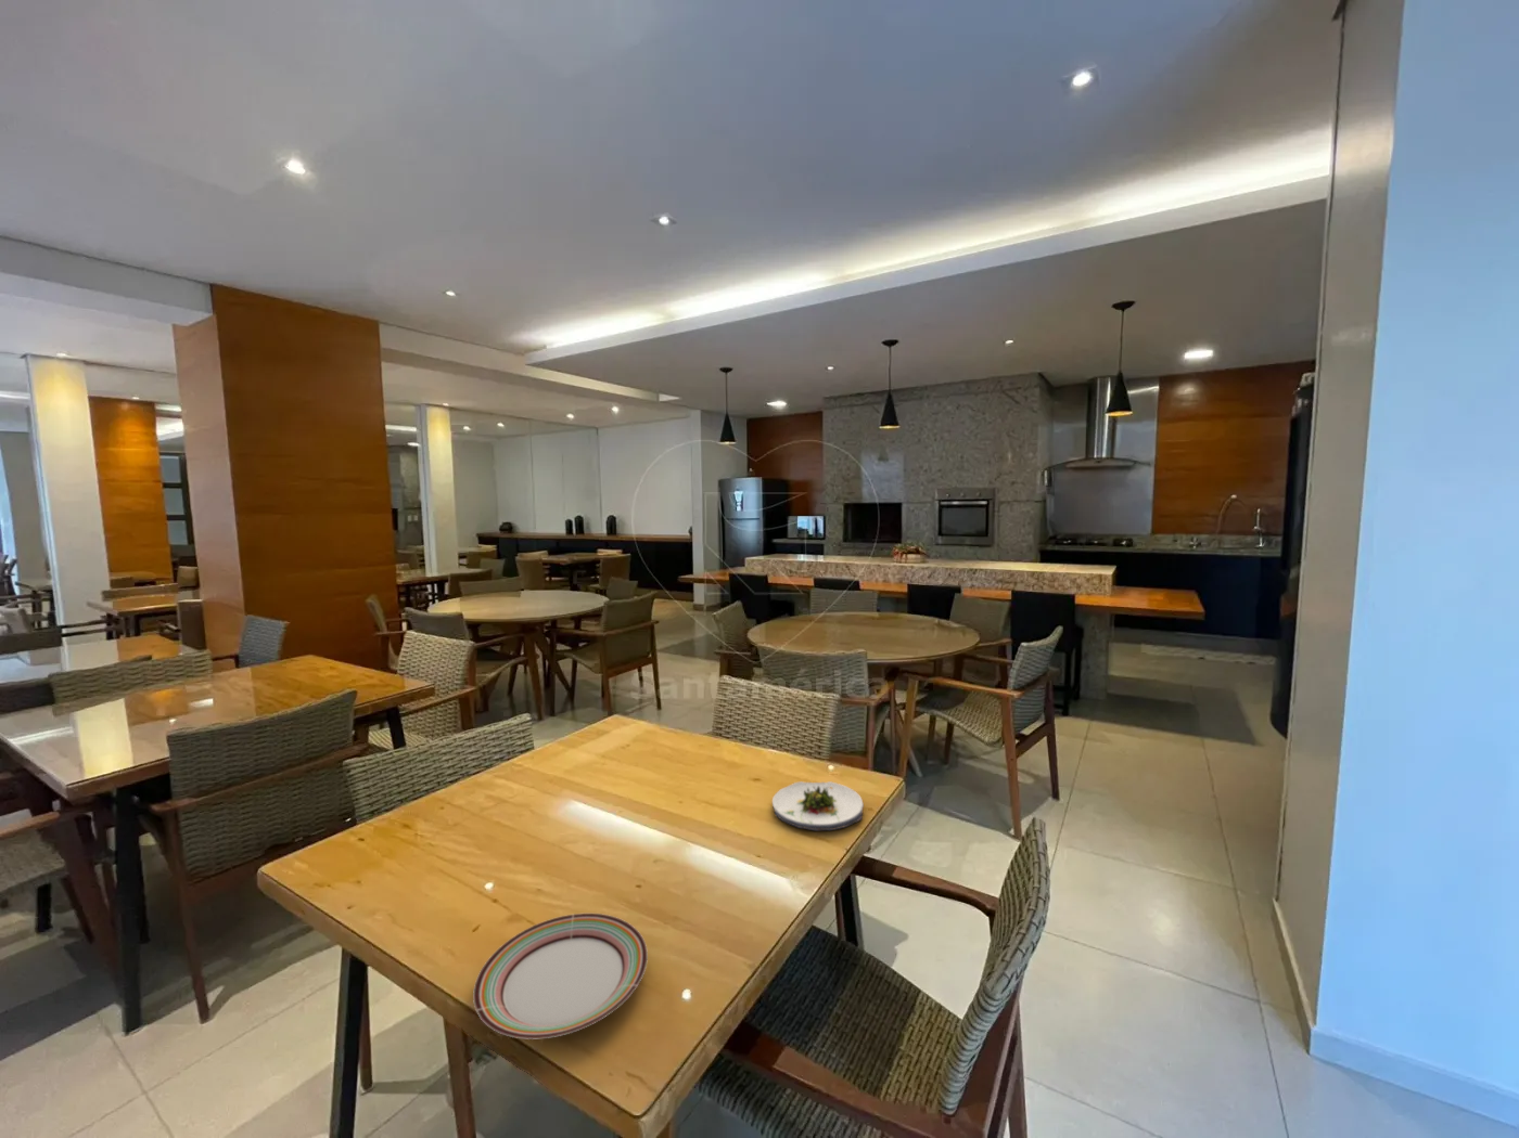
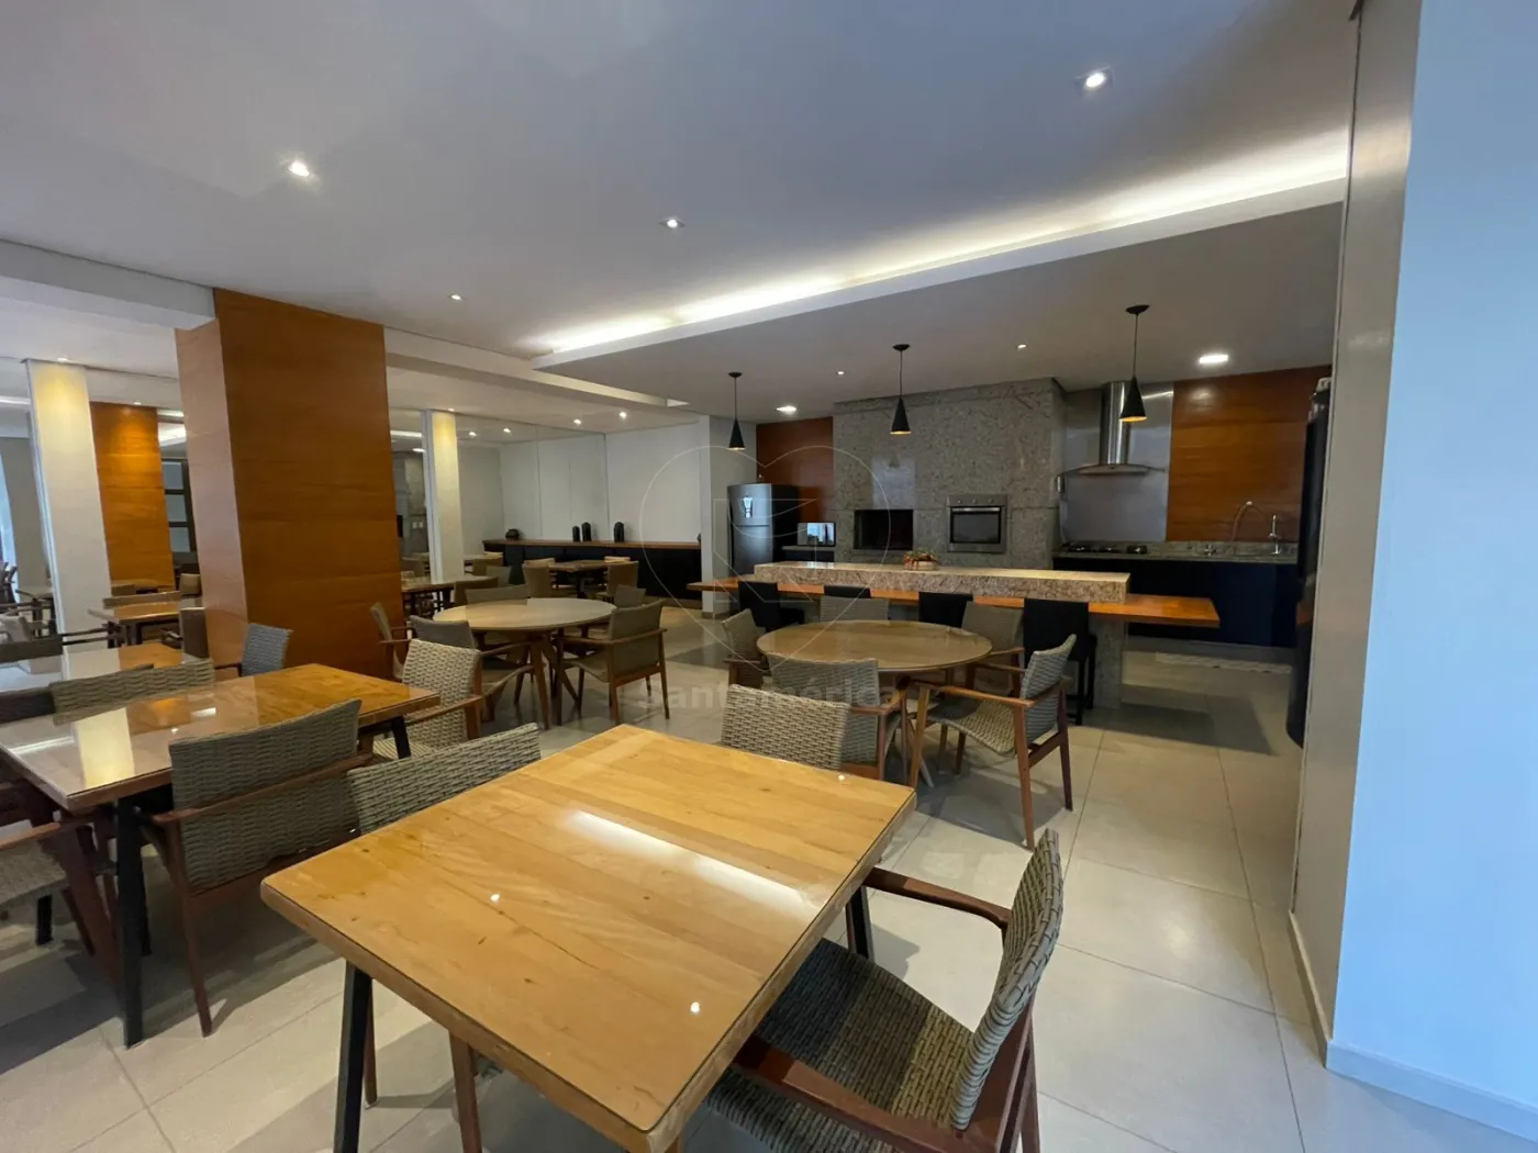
- plate (565, 973)
- salad plate (817, 797)
